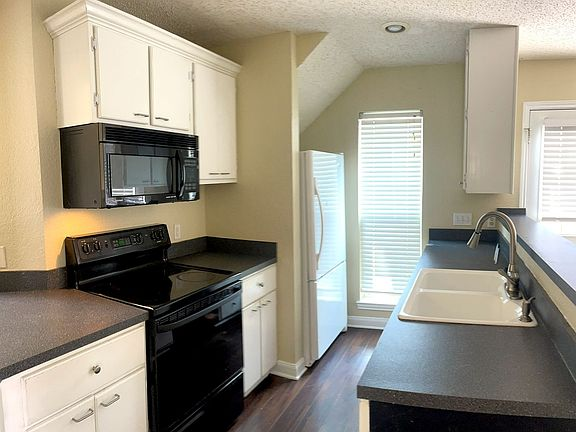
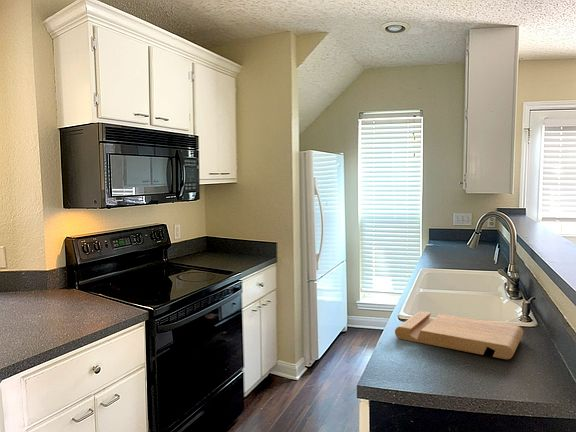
+ cutting board (458, 332)
